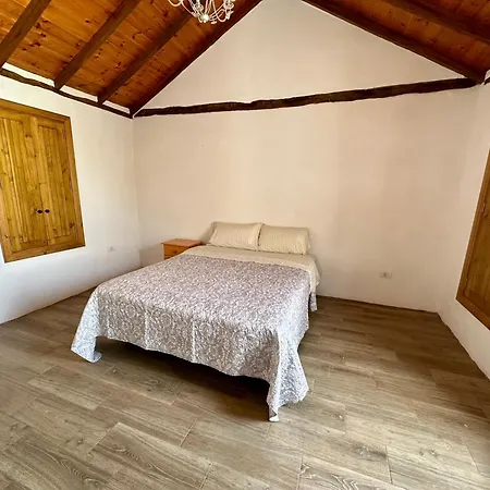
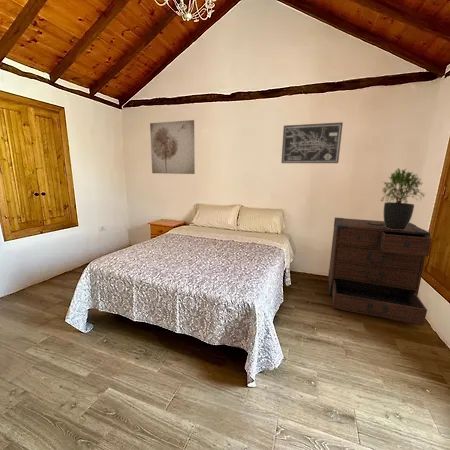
+ wall art (172, 148)
+ dresser (373, 262)
+ potted plant (400, 198)
+ wall art (310, 144)
